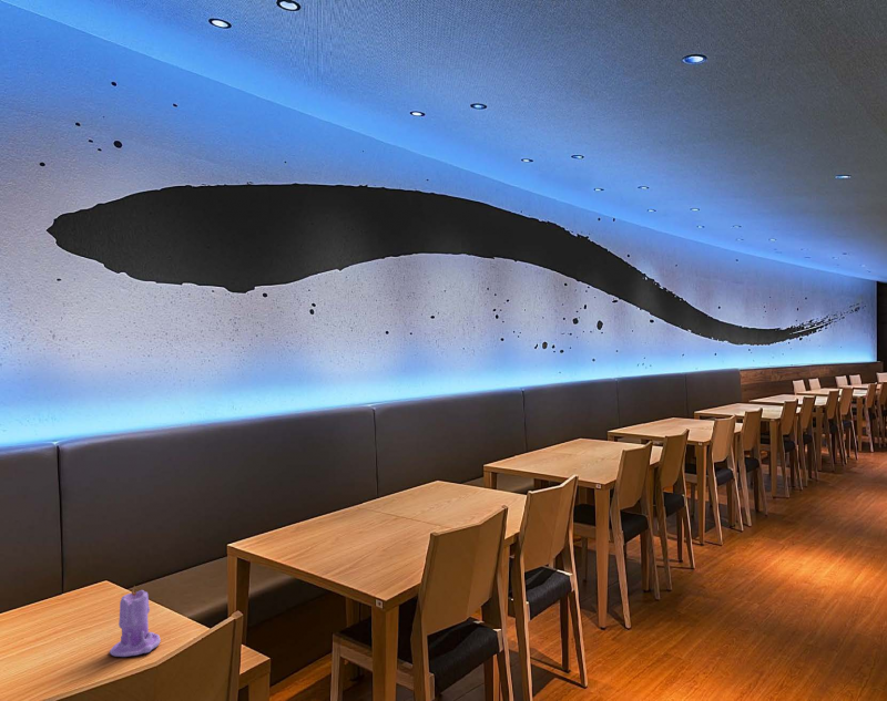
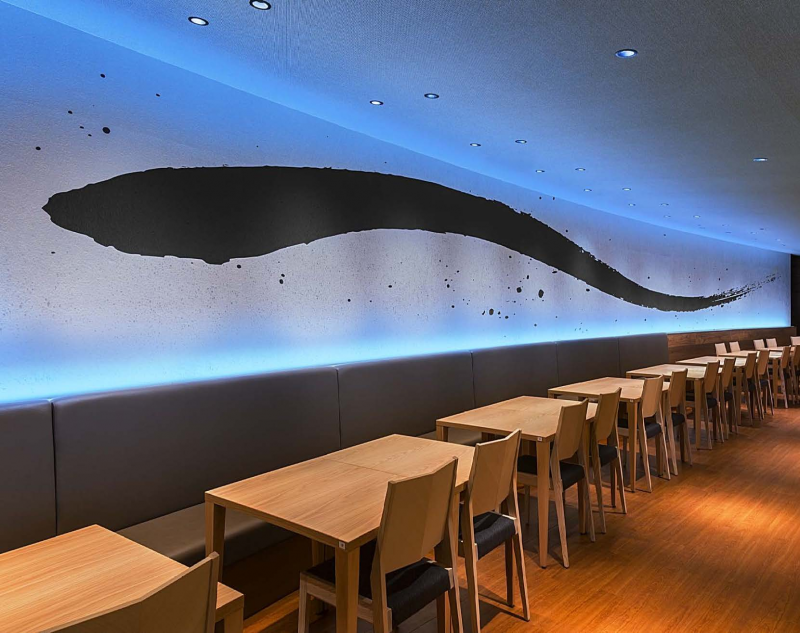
- candle (135, 615)
